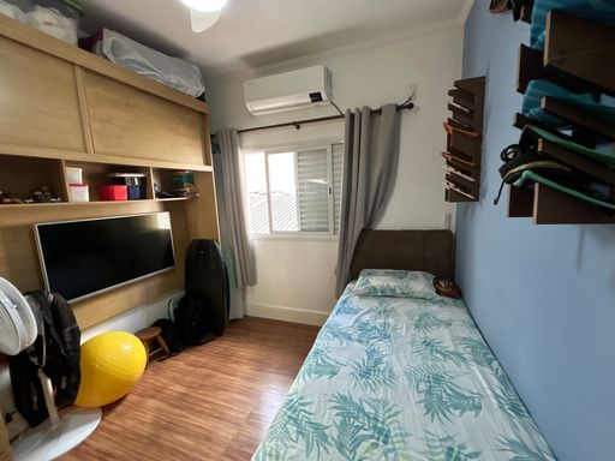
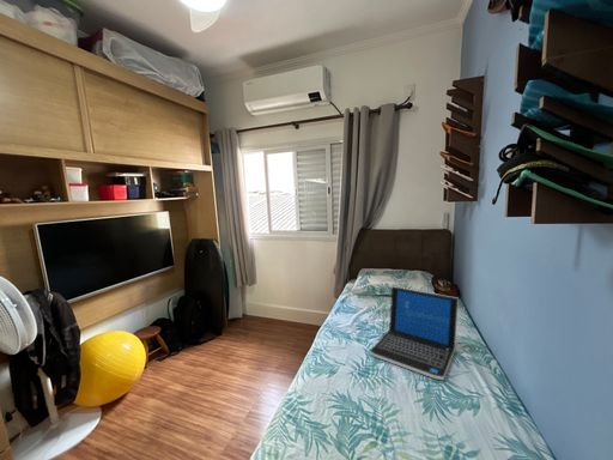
+ laptop (413, 326)
